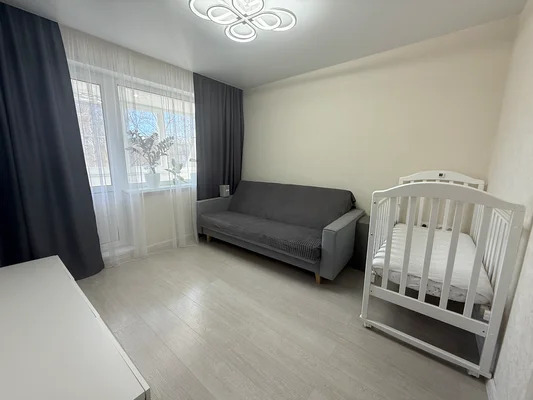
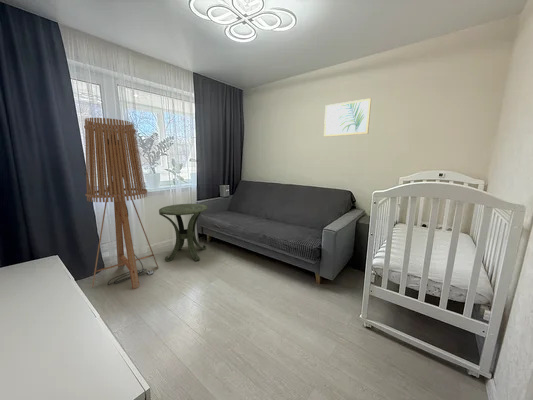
+ floor lamp (119, 204)
+ wall art (345, 119)
+ side table (185, 231)
